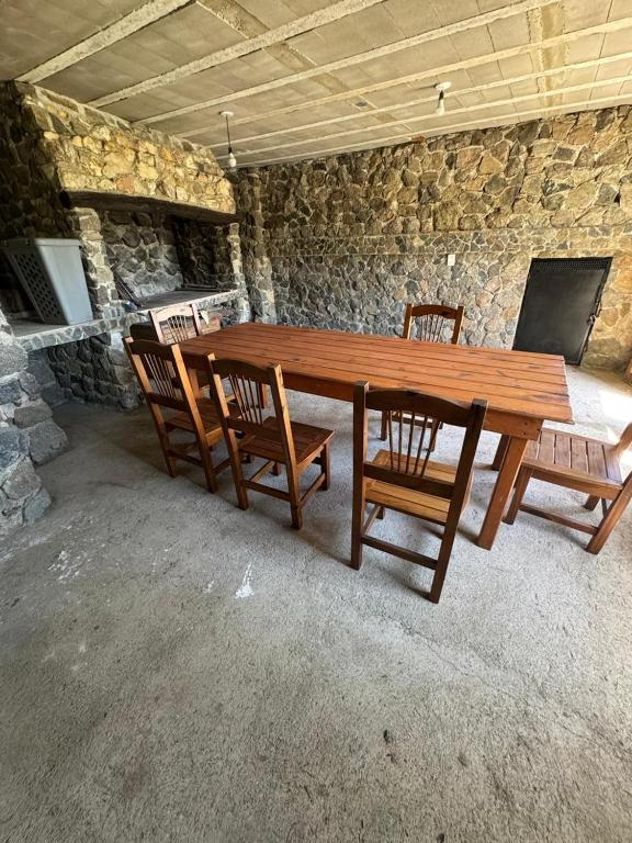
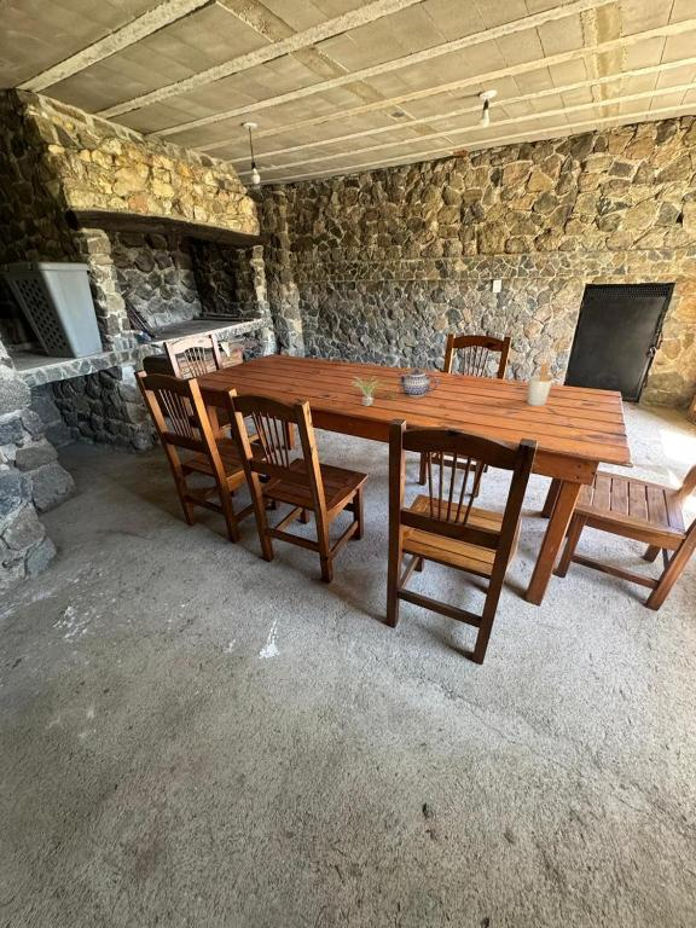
+ plant (373, 390)
+ teapot (416, 381)
+ utensil holder (545, 385)
